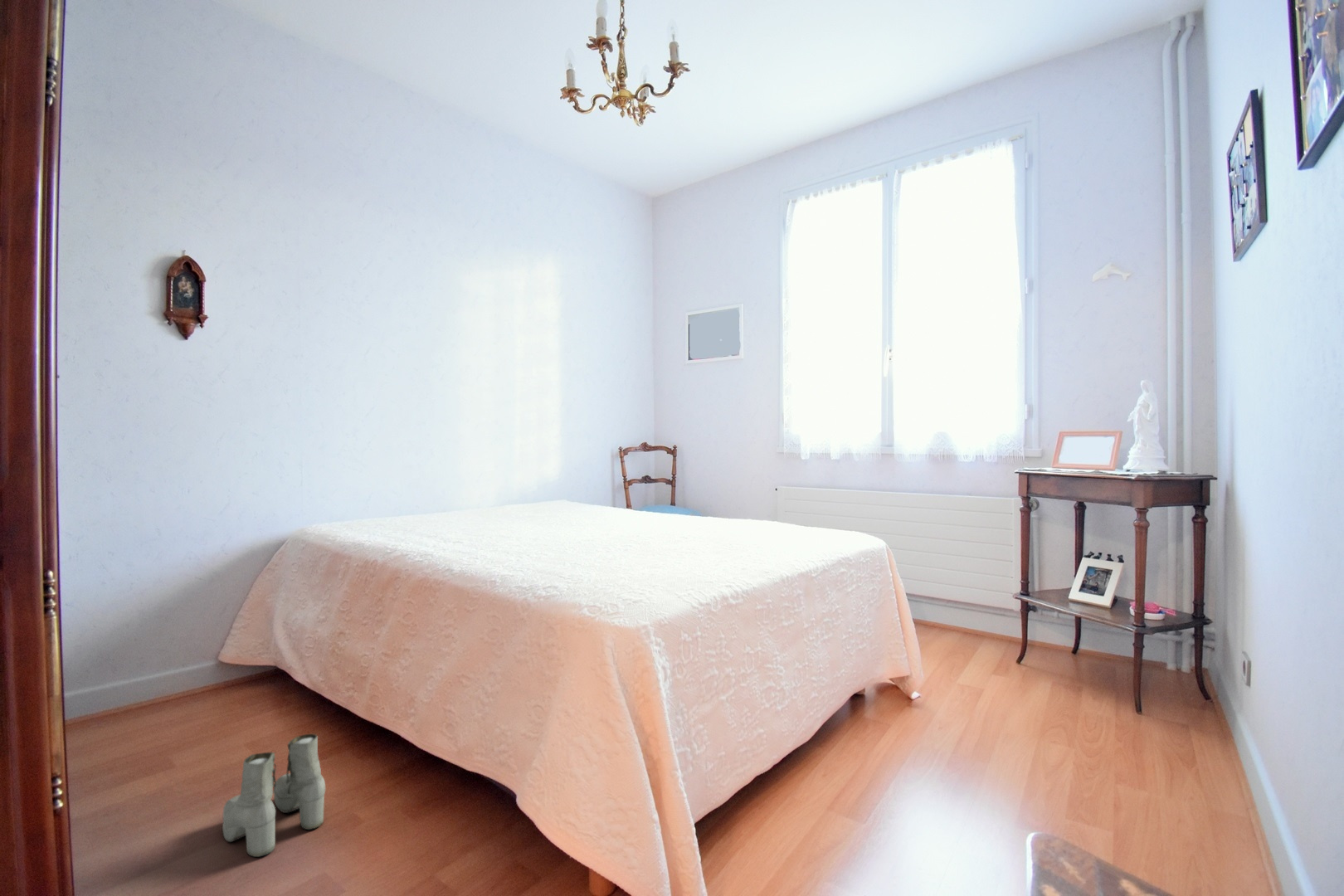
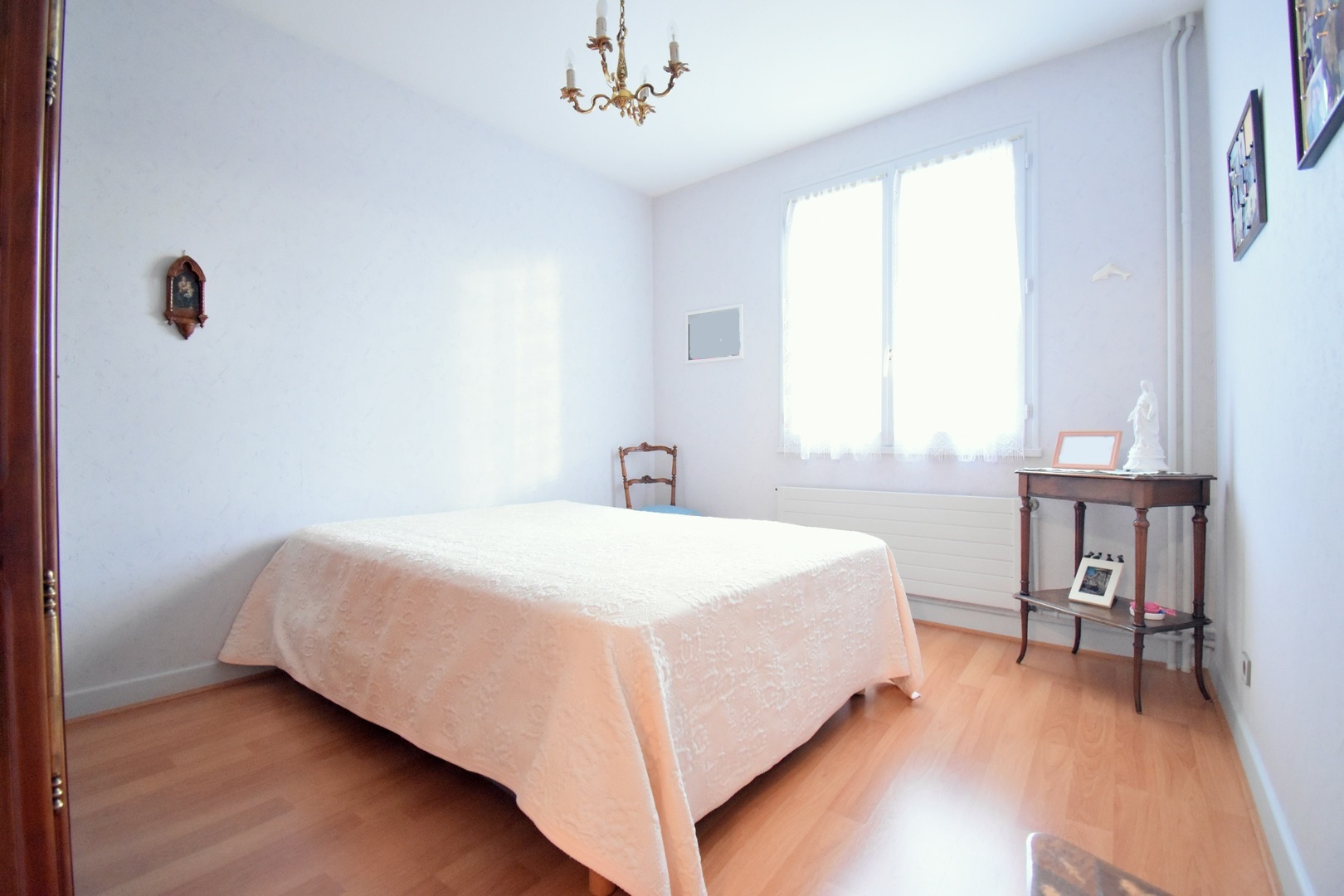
- boots (275, 782)
